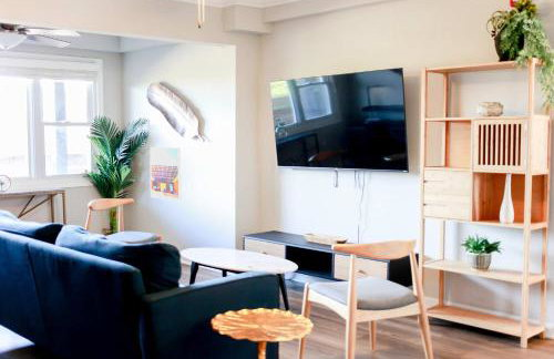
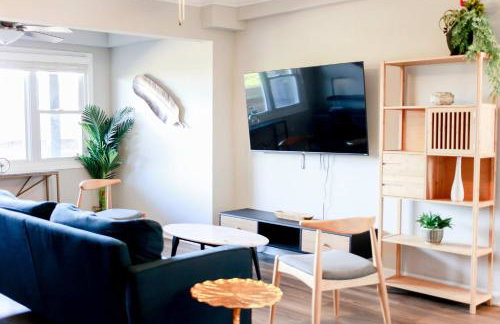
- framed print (165, 173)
